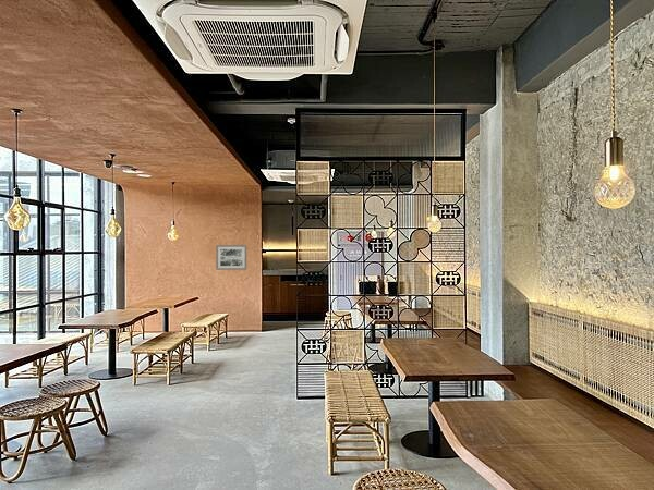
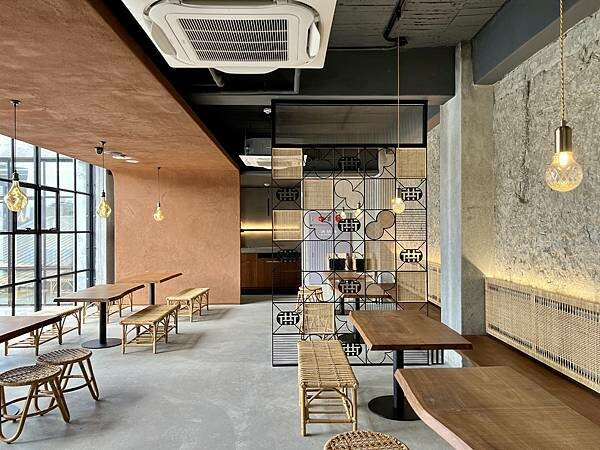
- wall art (231, 257)
